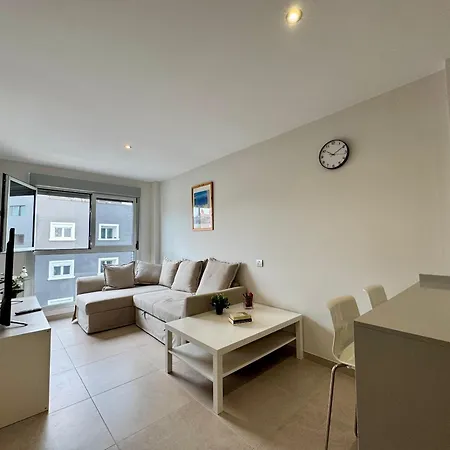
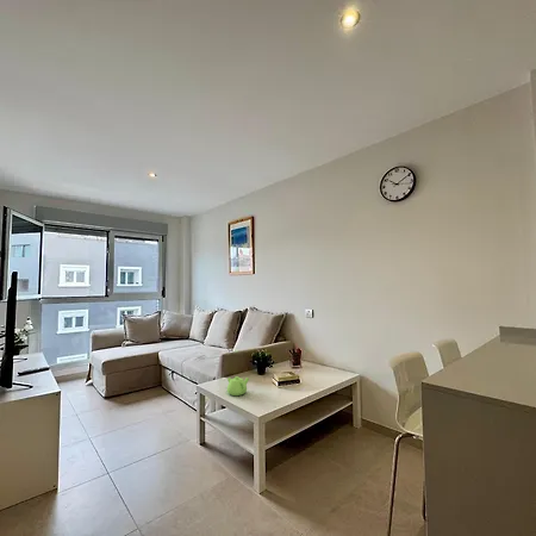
+ teapot (238, 384)
